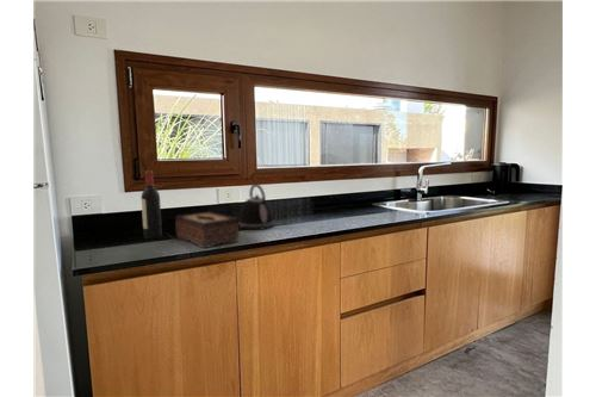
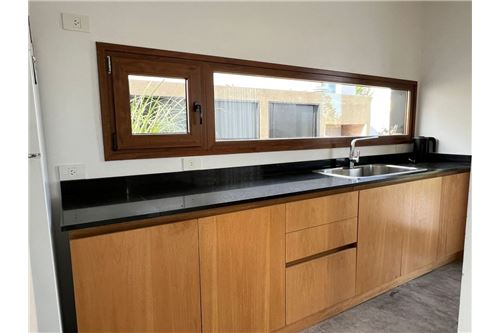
- wine bottle (150, 204)
- tissue box (206, 228)
- kettle (255, 205)
